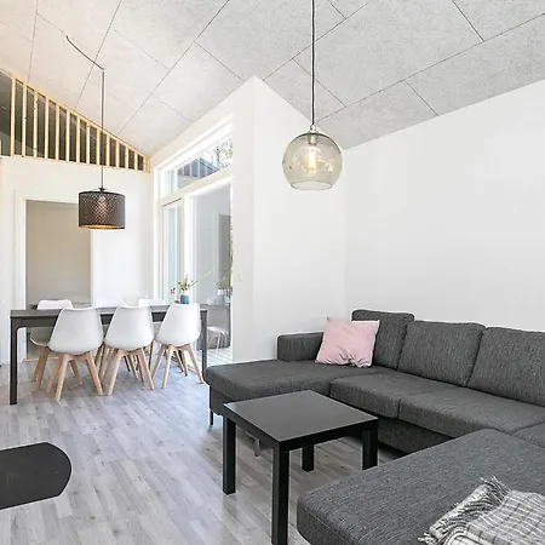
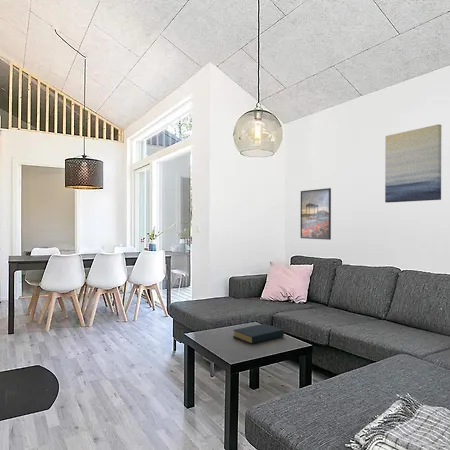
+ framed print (315, 214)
+ hardback book (258, 333)
+ wall art (411, 166)
